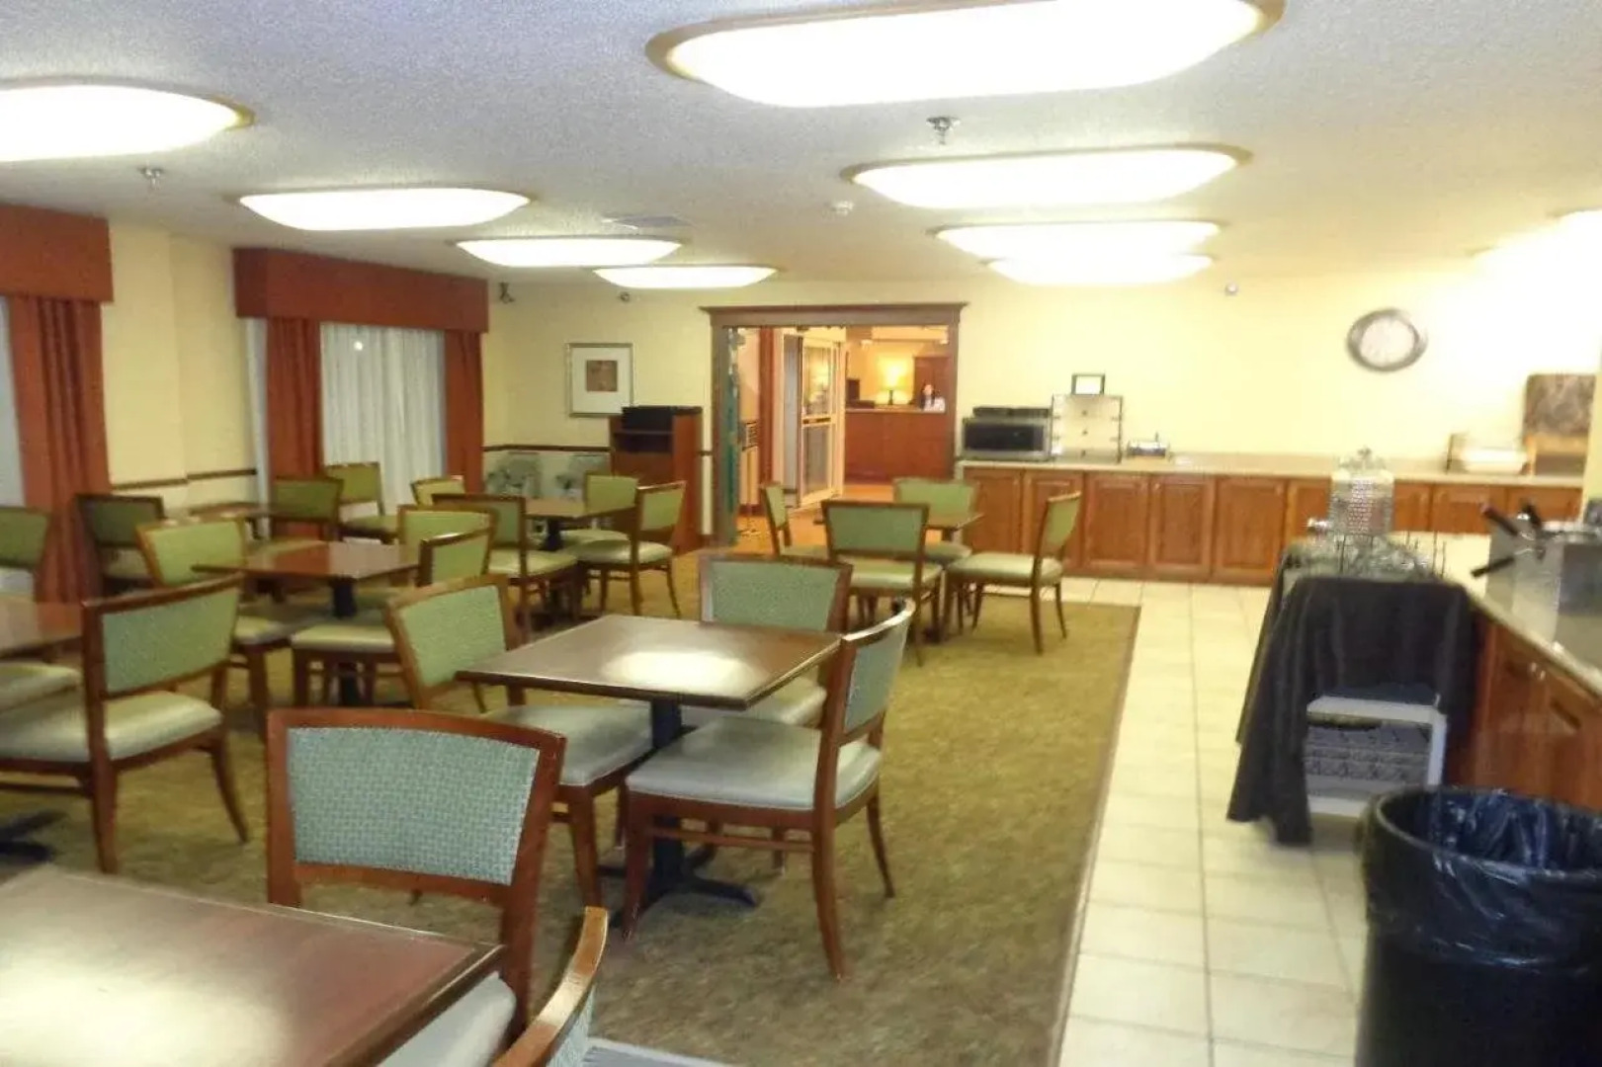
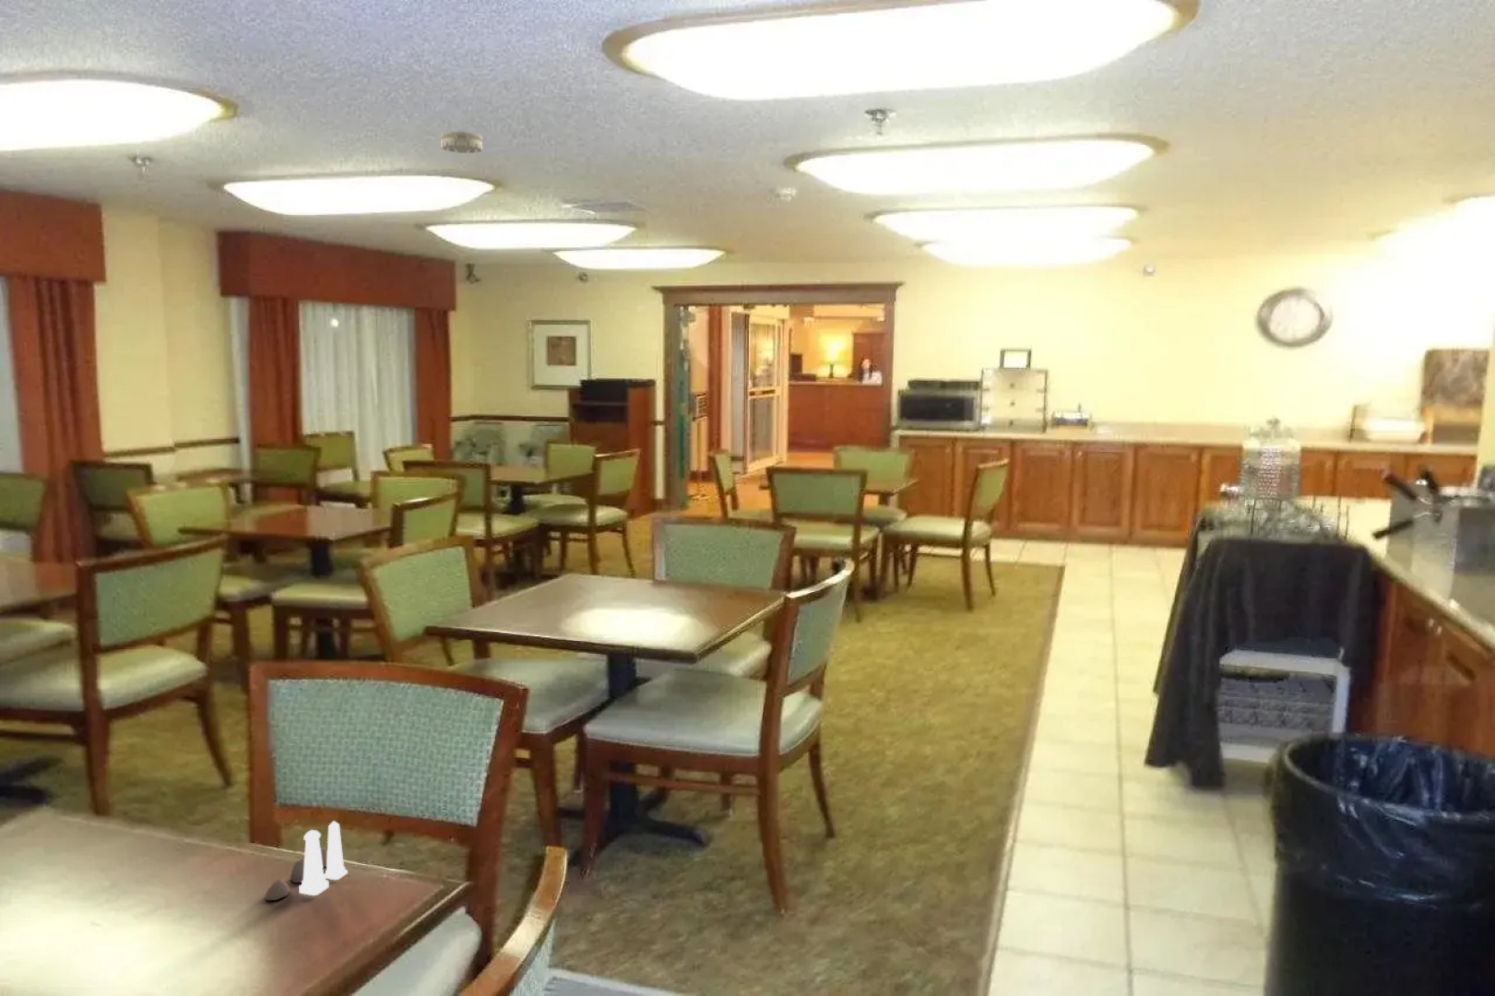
+ smoke detector (461, 141)
+ salt and pepper shaker set (309, 853)
